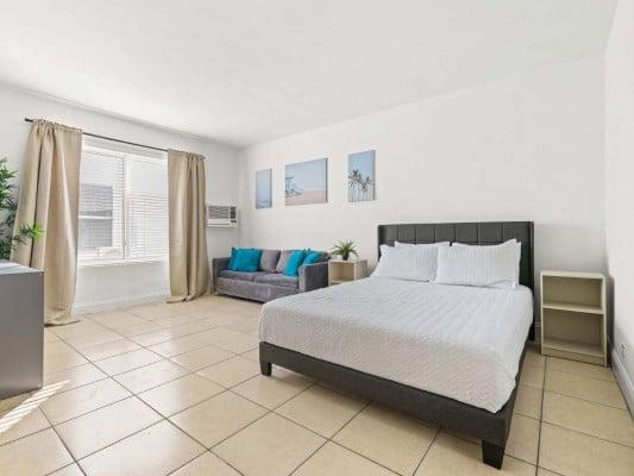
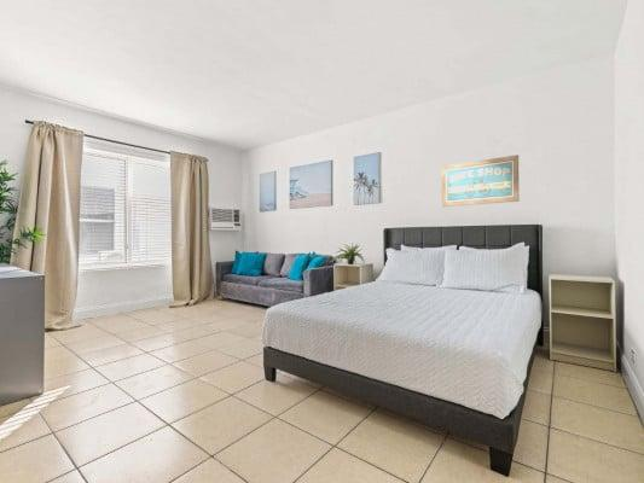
+ wall art (477, 182)
